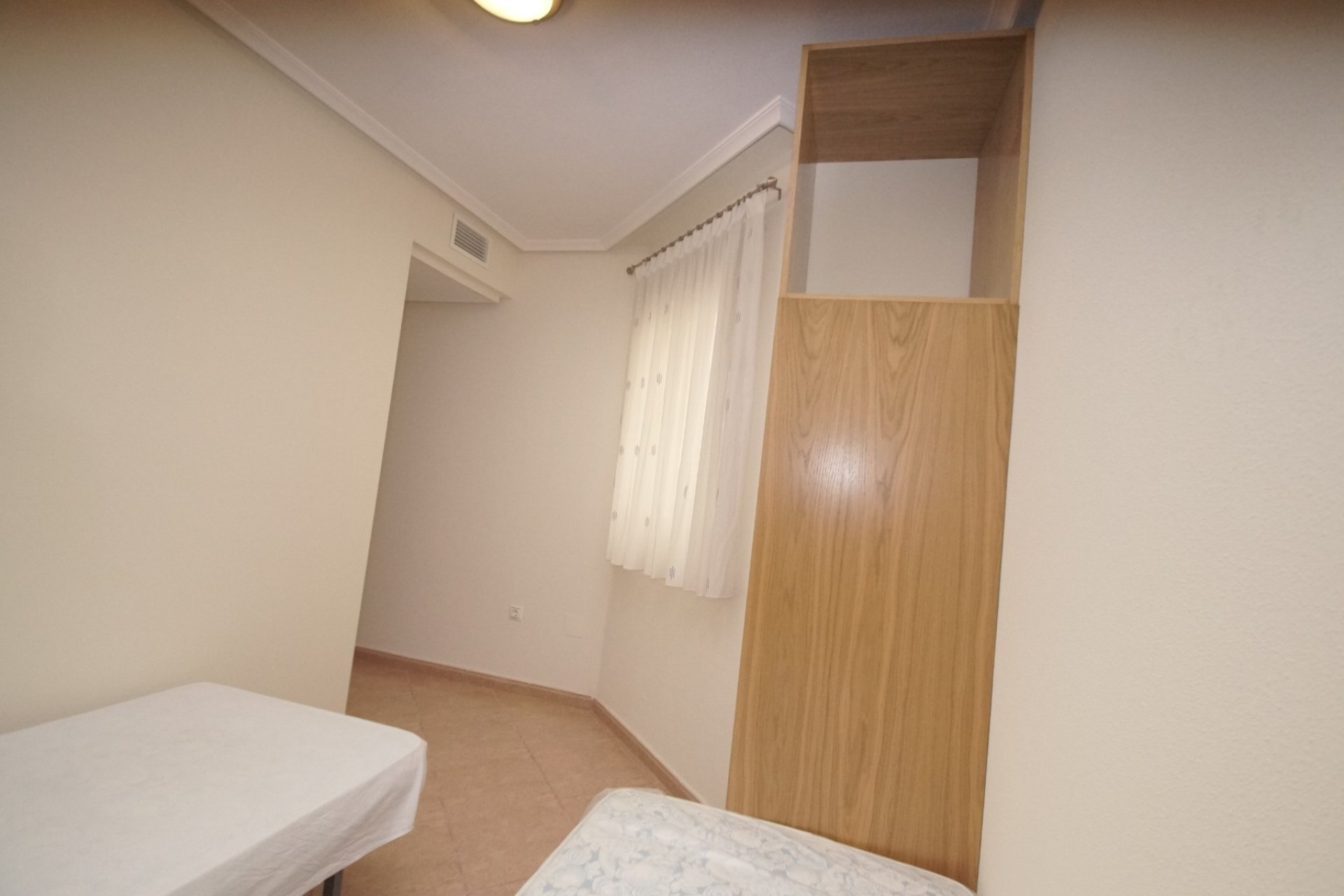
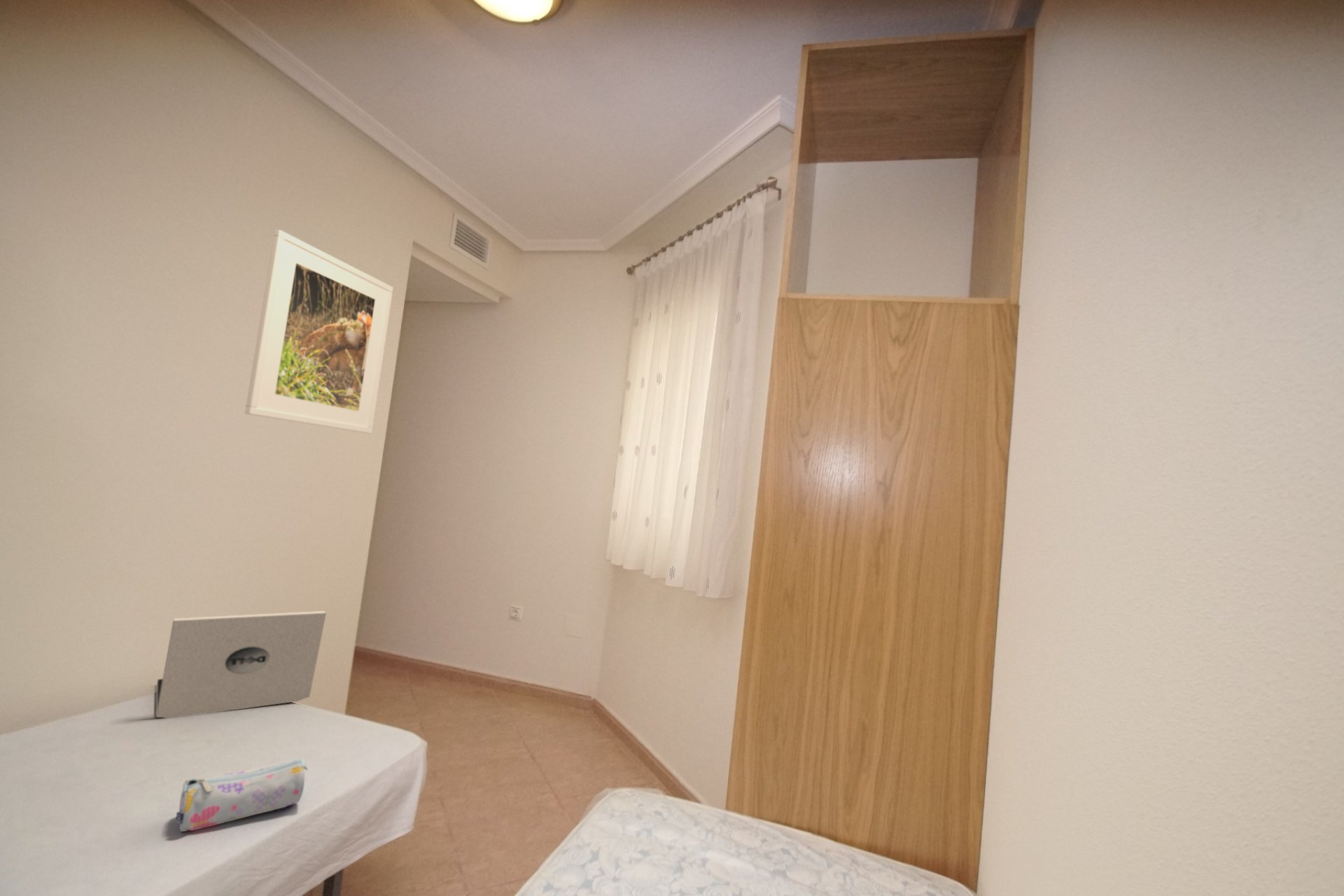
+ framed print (328, 342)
+ pencil case (244, 791)
+ laptop (241, 648)
